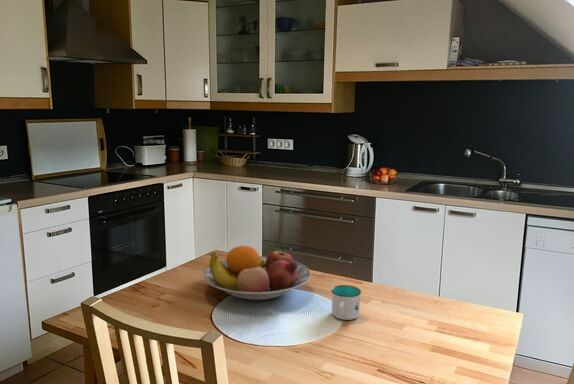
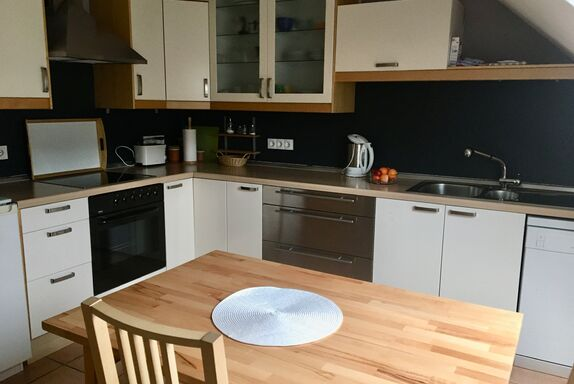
- fruit bowl (257, 268)
- mug (344, 303)
